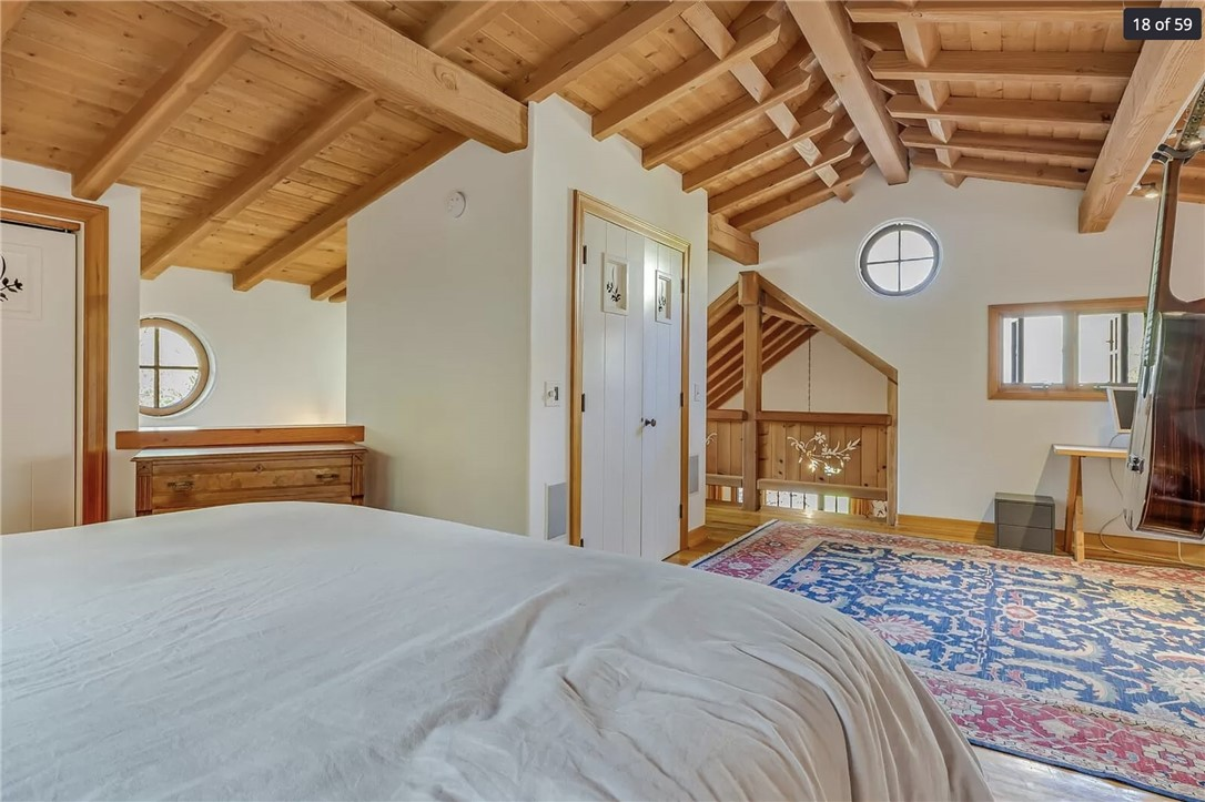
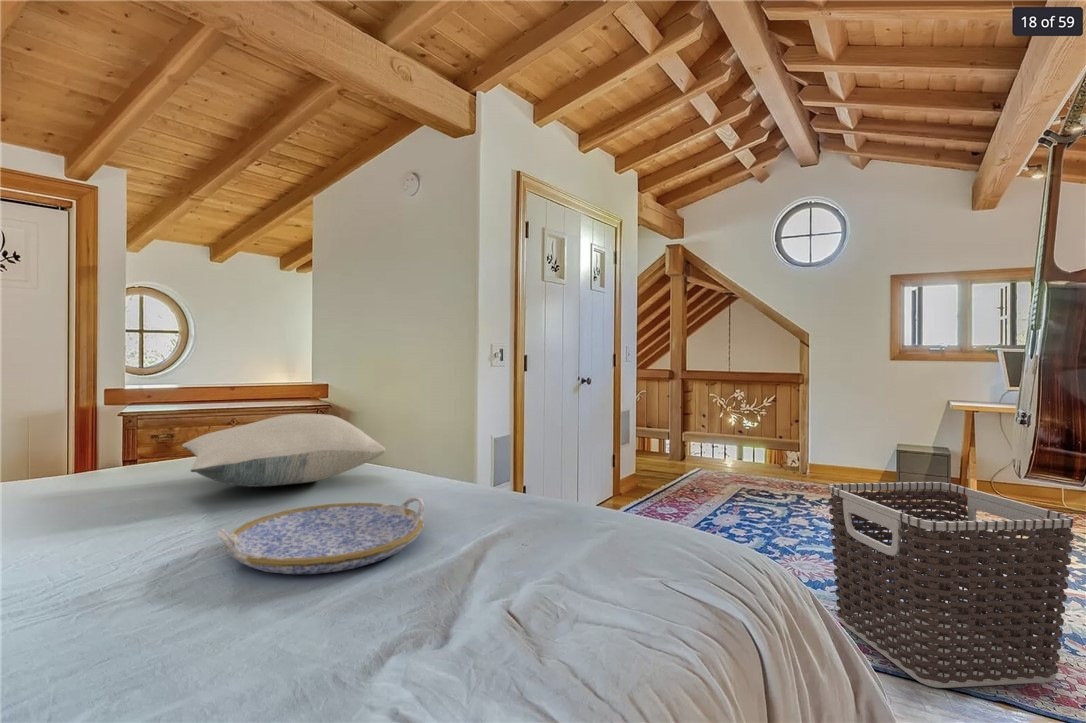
+ clothes hamper (936, 572)
+ pillow (281, 449)
+ serving tray (330, 530)
